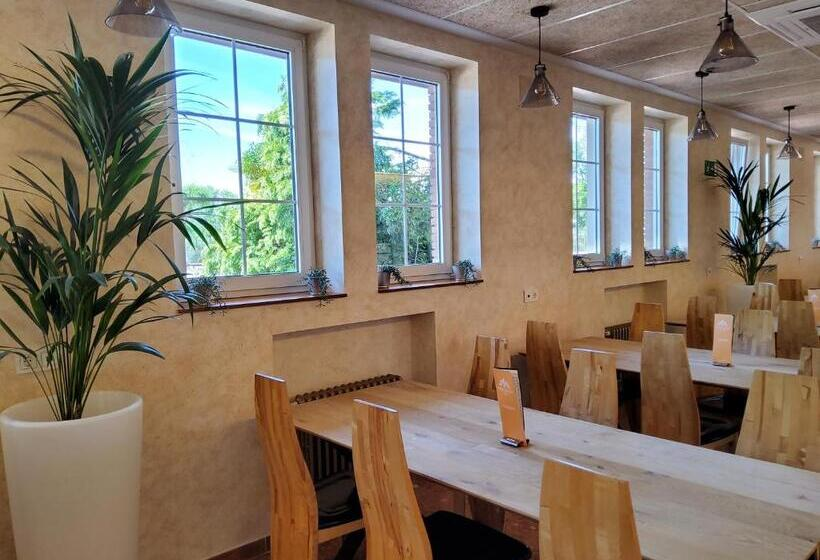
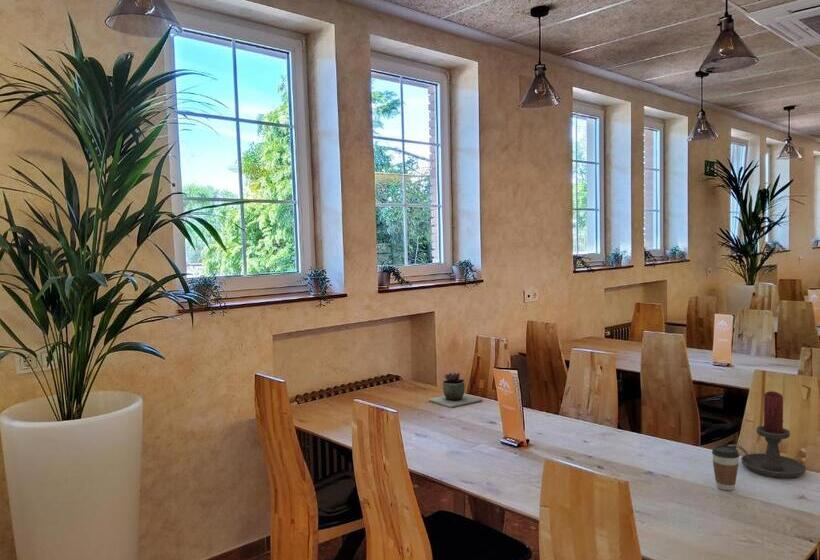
+ succulent plant (455, 386)
+ candle holder (763, 429)
+ coffee cup (725, 468)
